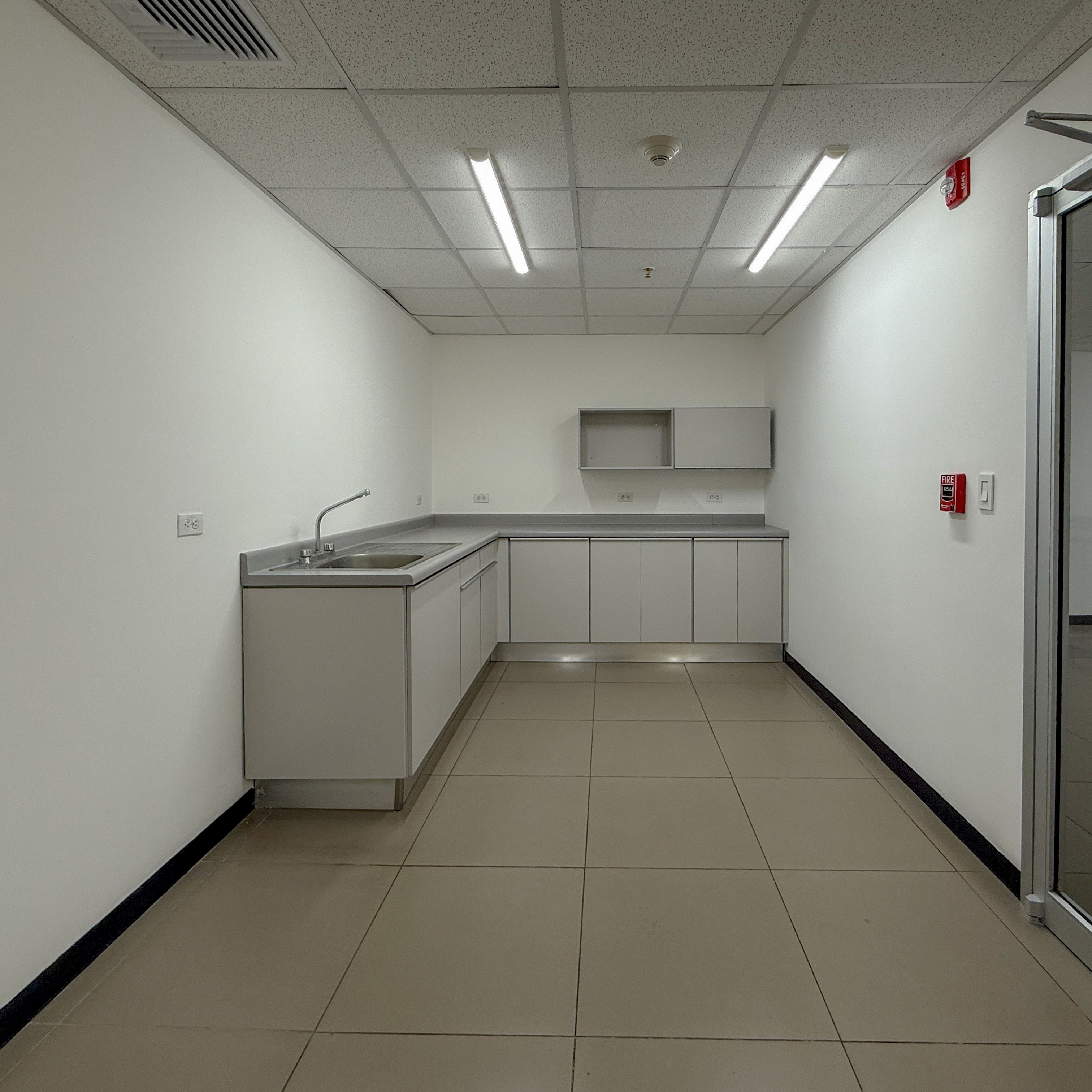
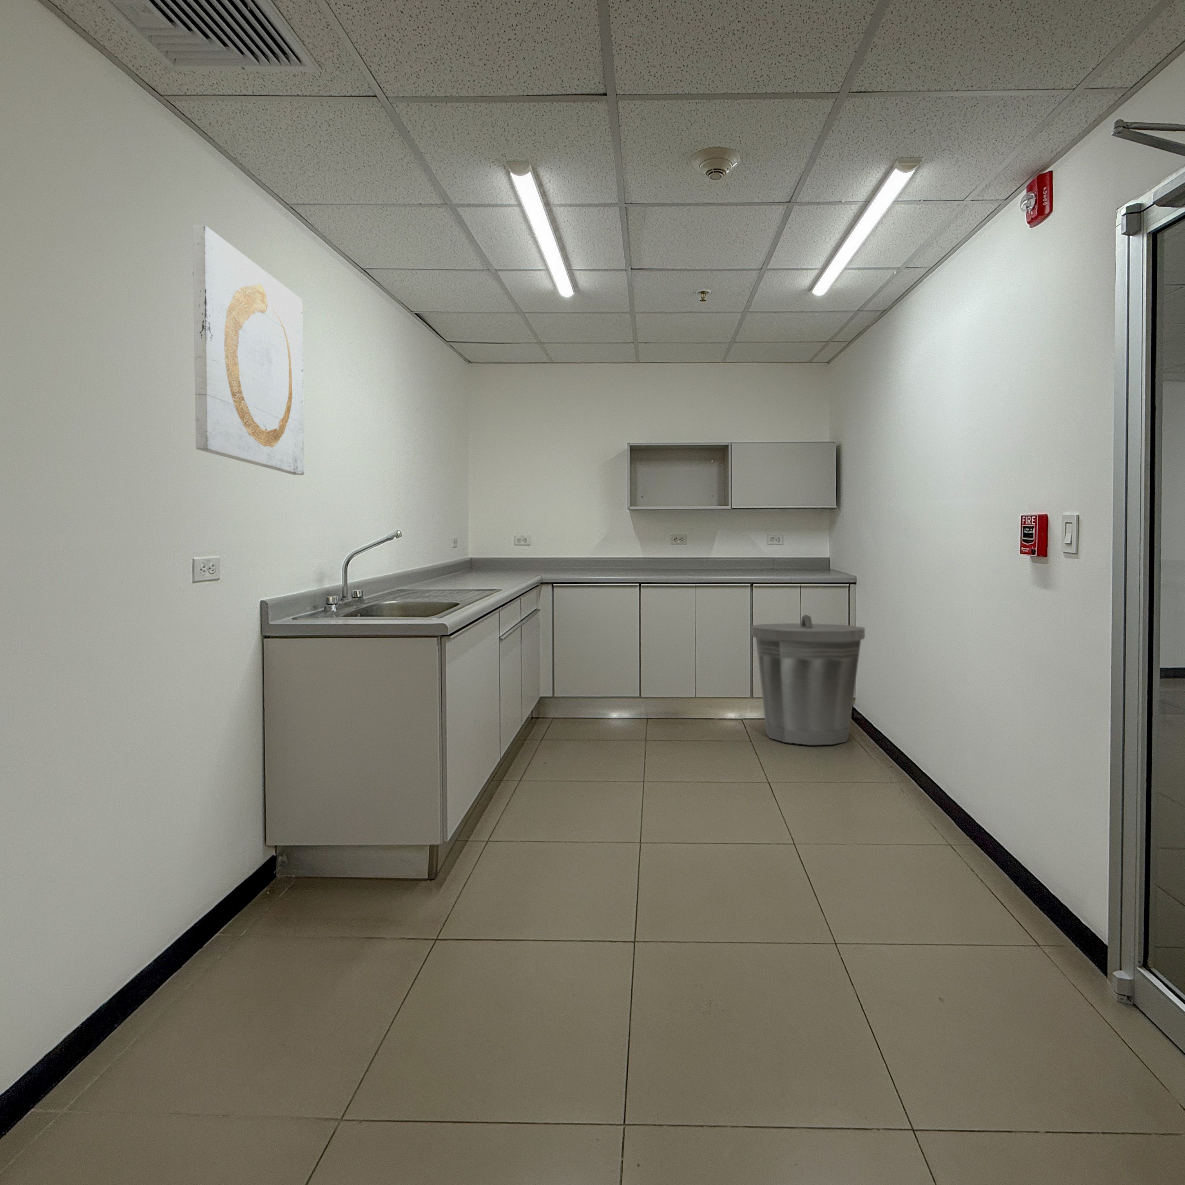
+ trash can (807, 675)
+ wall art (255, 366)
